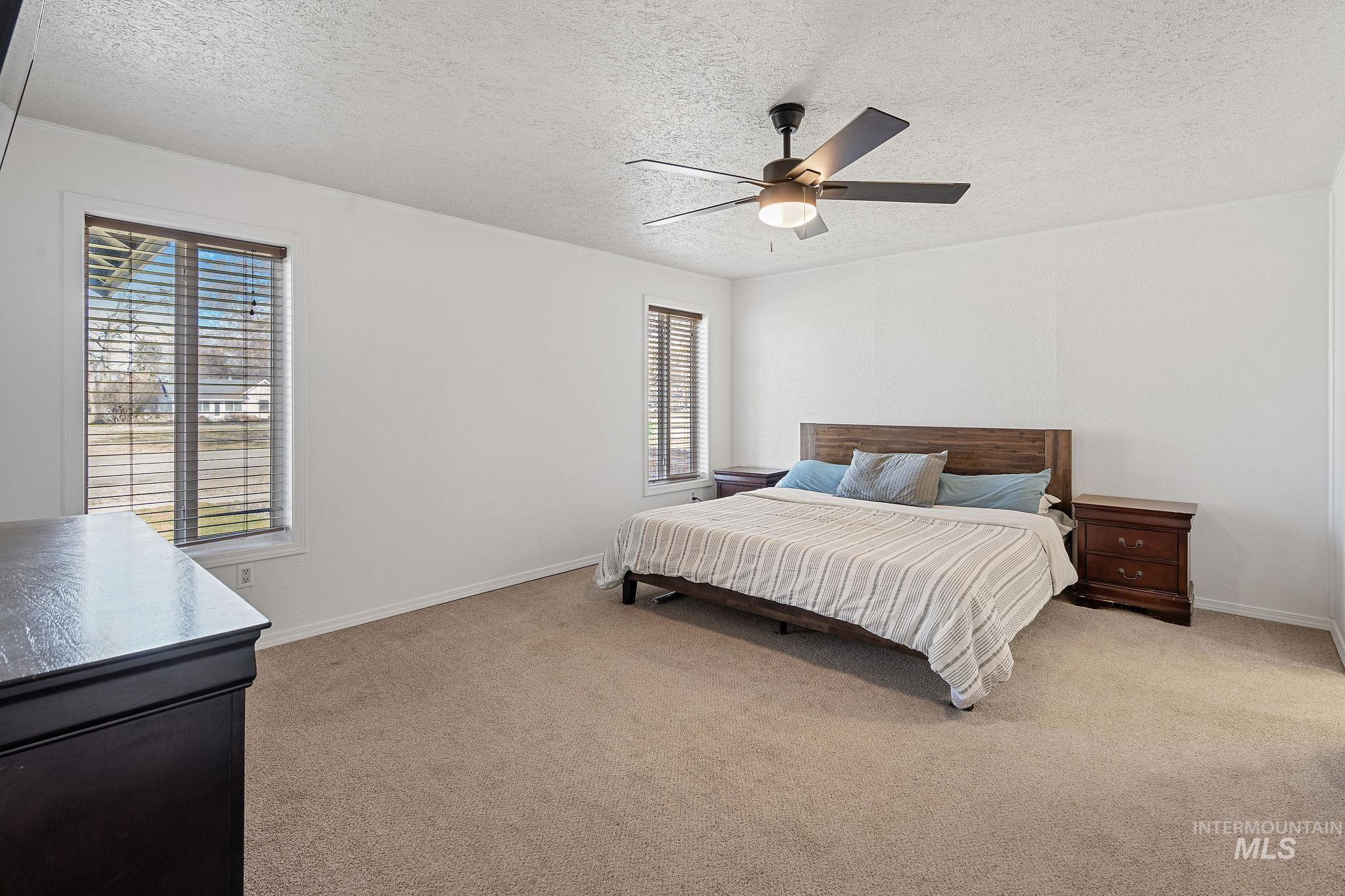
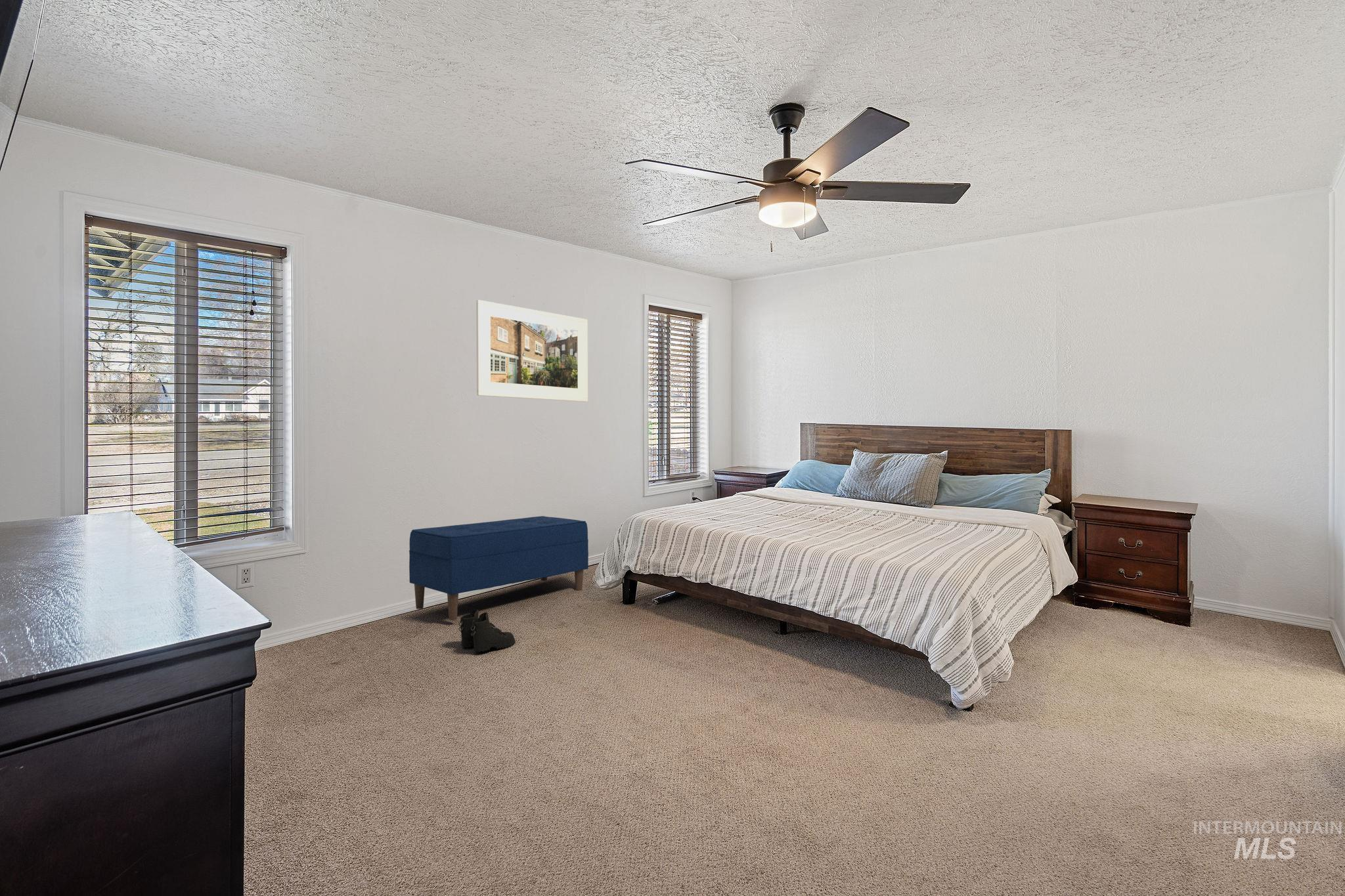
+ boots (487, 628)
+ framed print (536, 354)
+ bench (503, 562)
